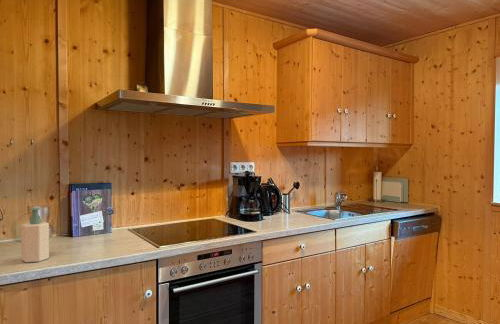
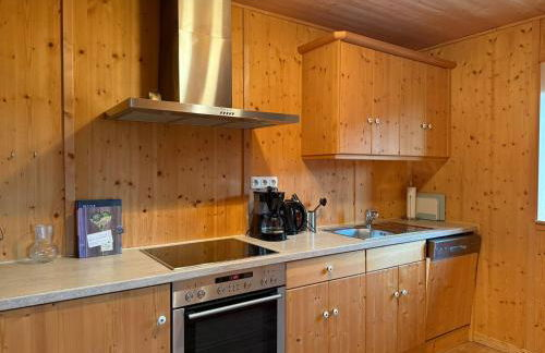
- soap bottle (35, 233)
